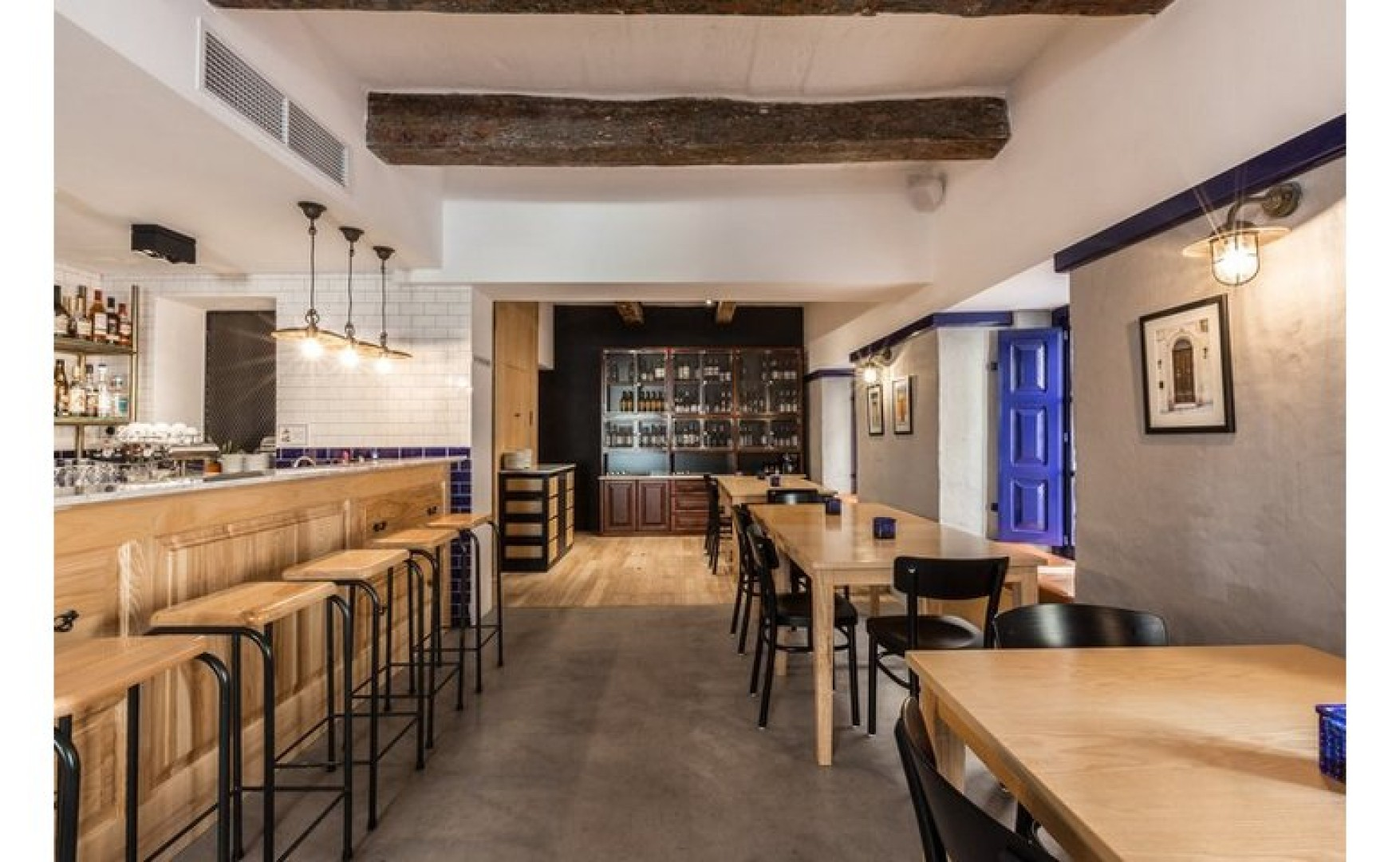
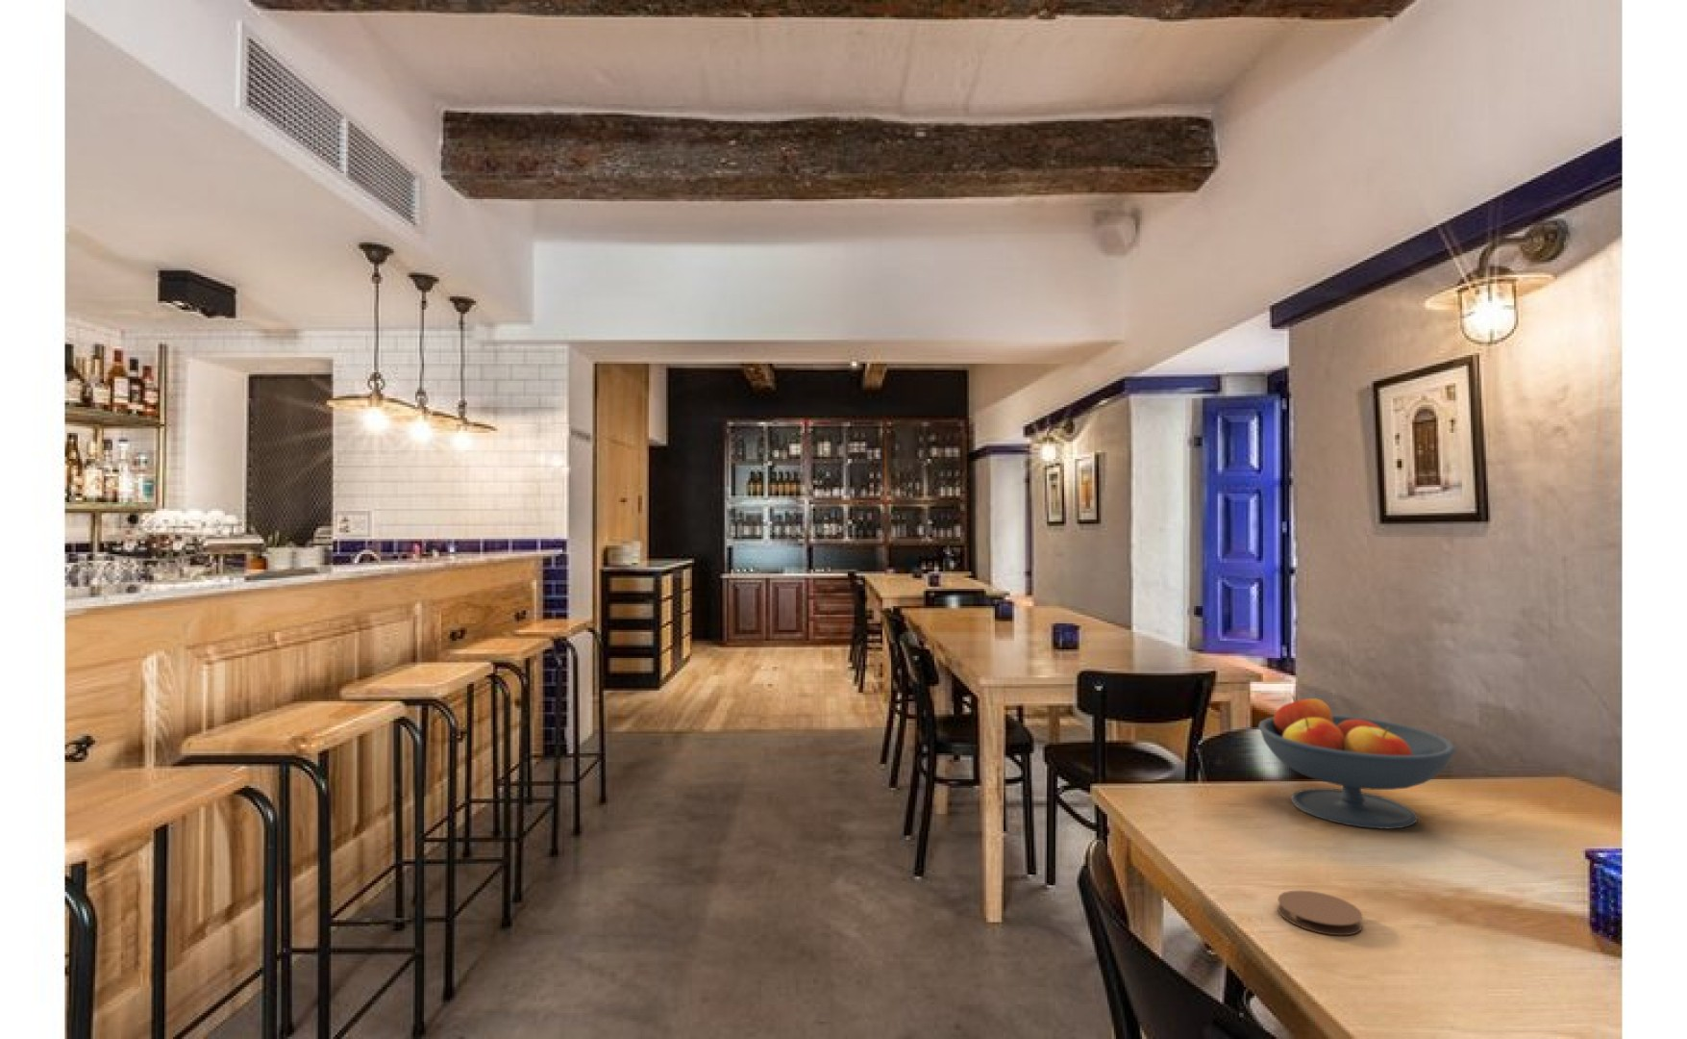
+ coaster (1318, 911)
+ fruit bowl (1352, 757)
